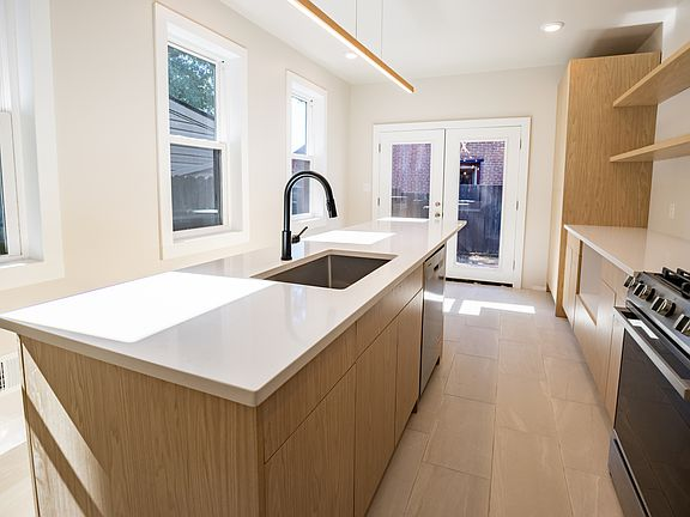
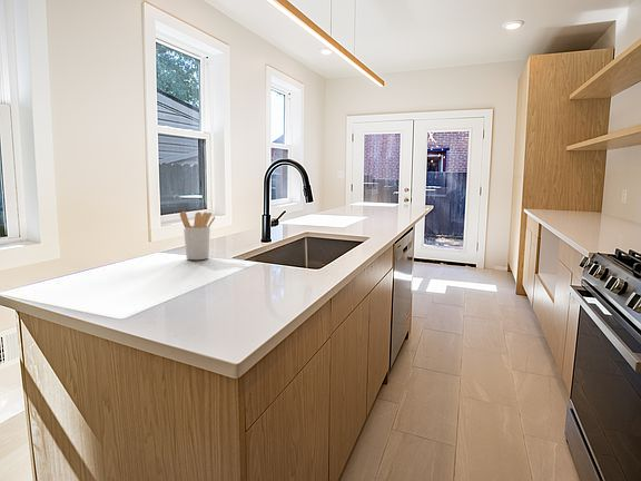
+ utensil holder (199, 234)
